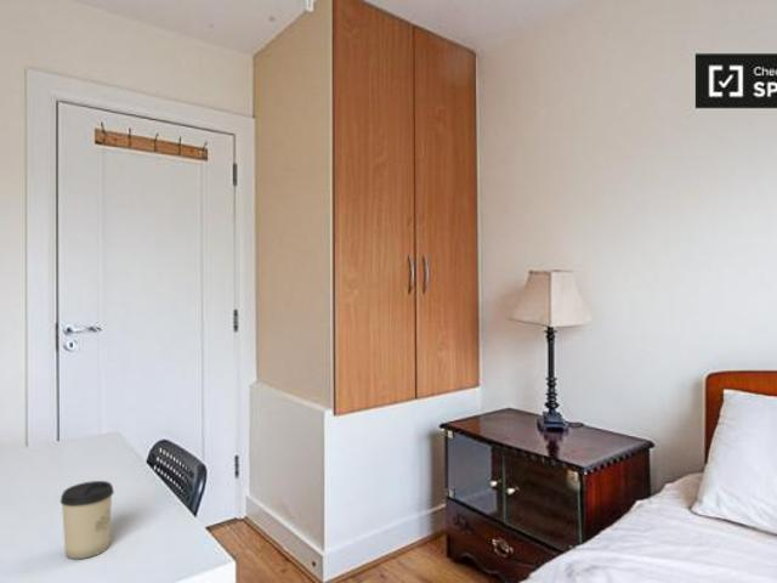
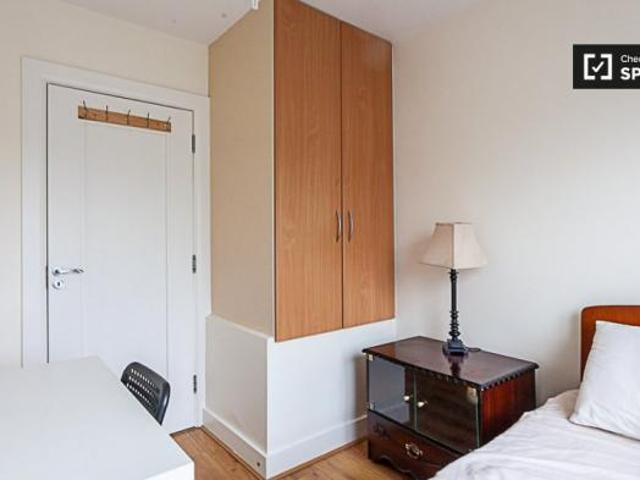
- cup (87, 519)
